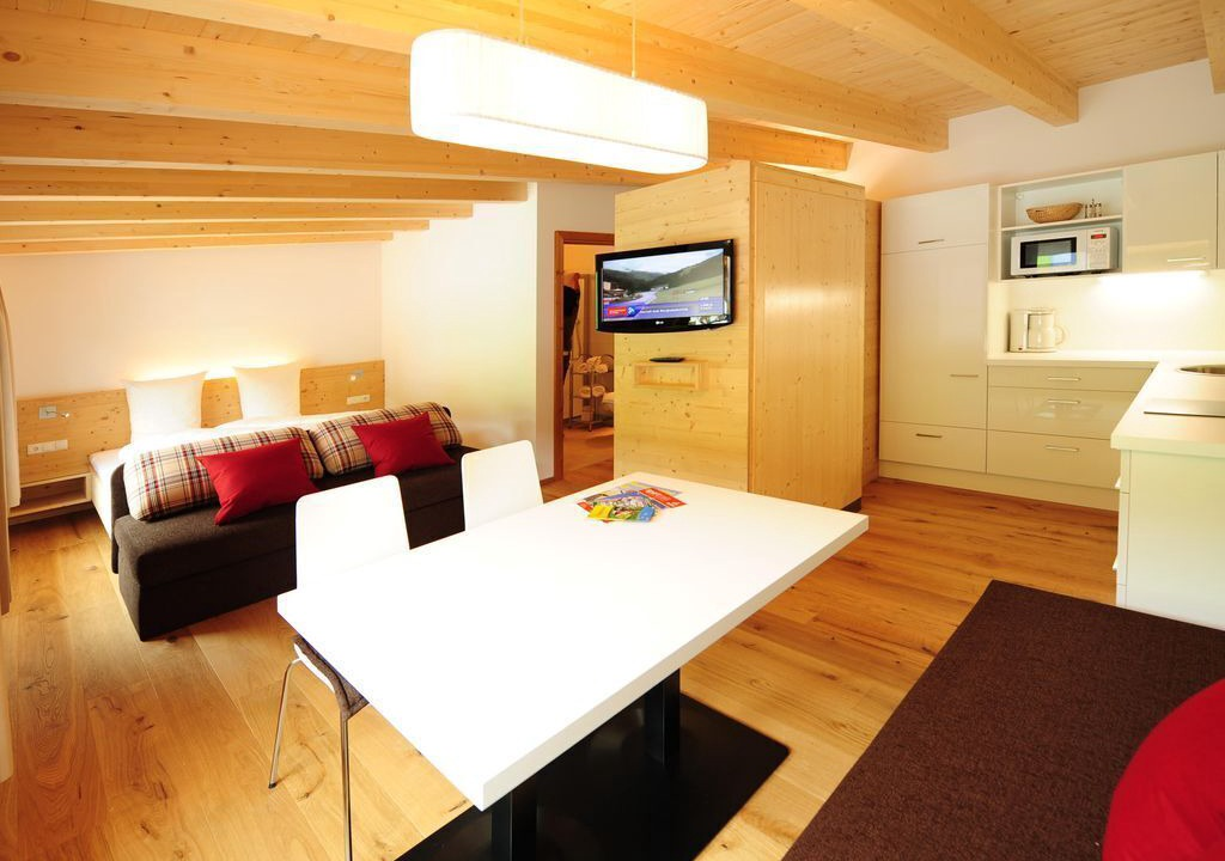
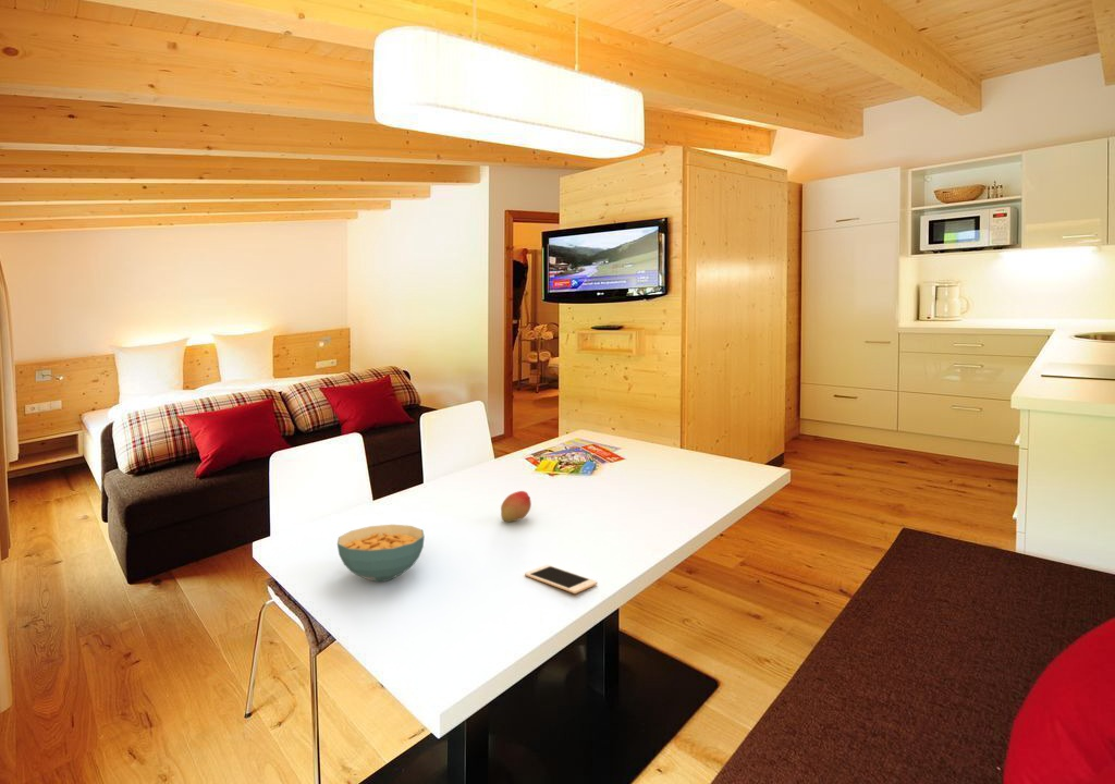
+ cereal bowl (381, 556)
+ fruit (516, 505)
+ cell phone (560, 578)
